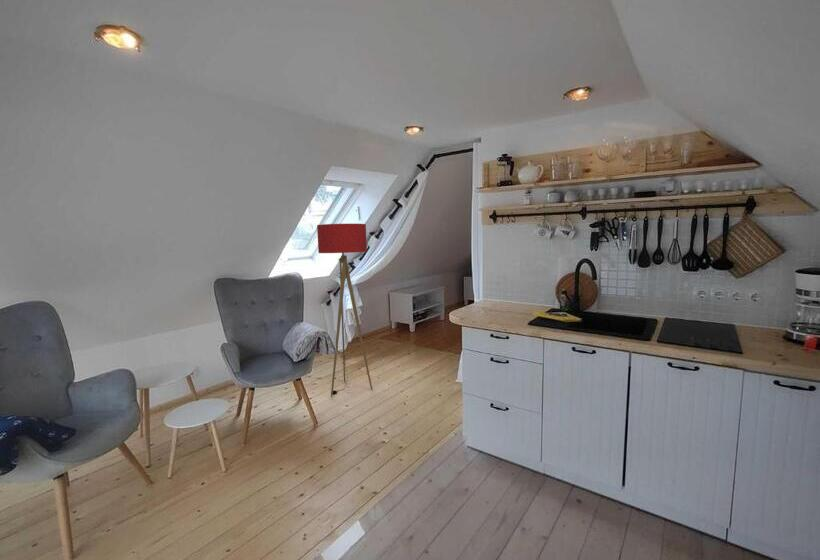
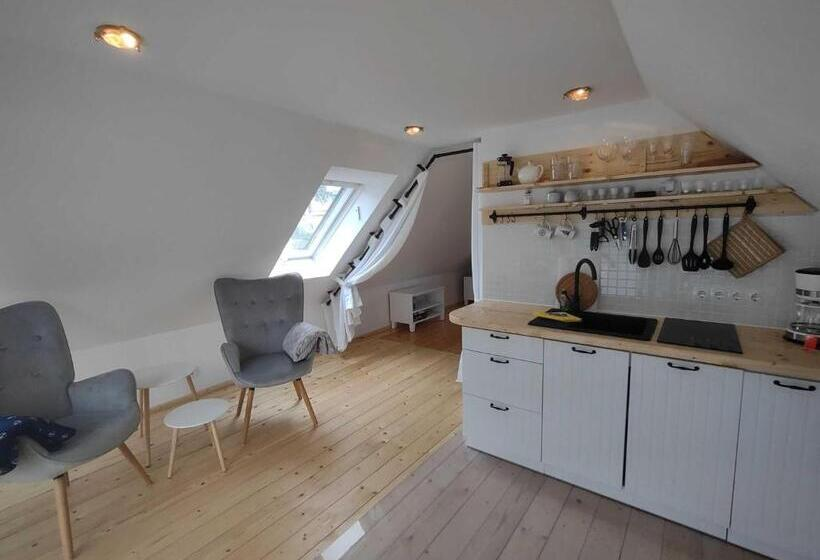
- floor lamp (346, 308)
